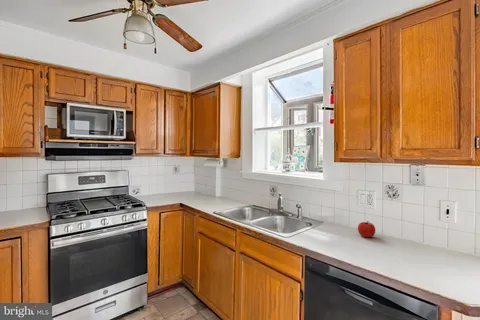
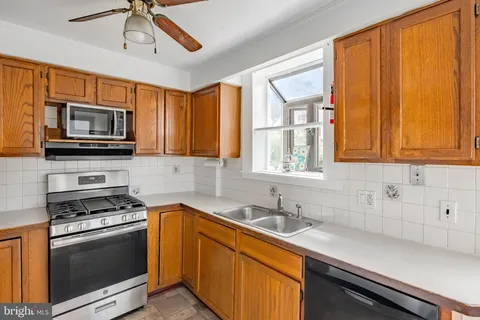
- apple (366, 228)
